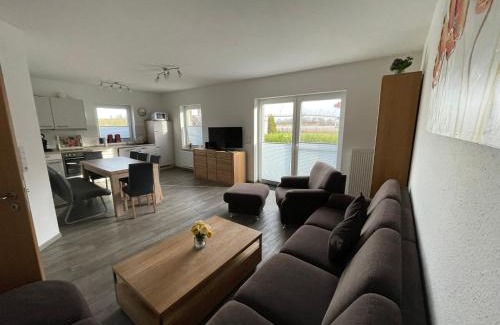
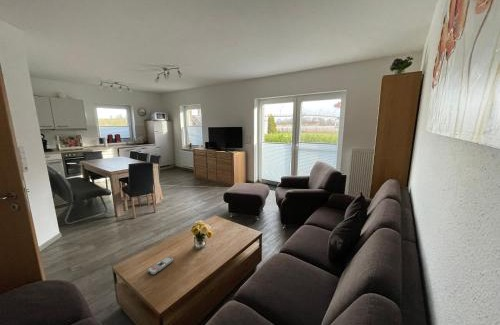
+ remote control (161, 265)
